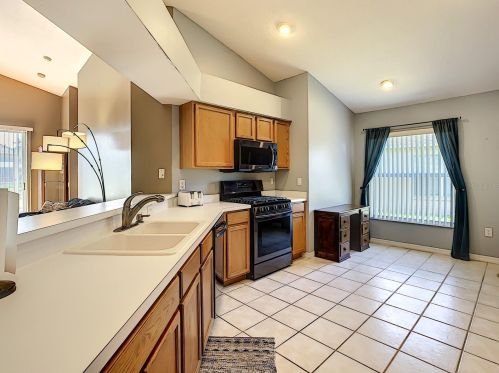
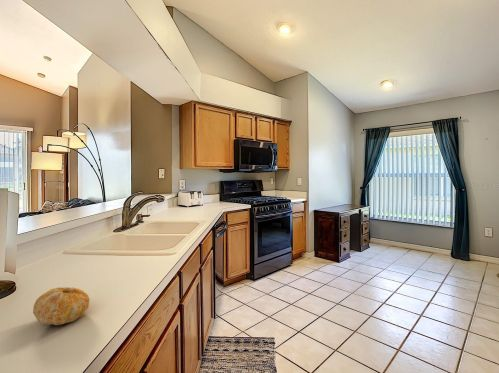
+ fruit (62, 304)
